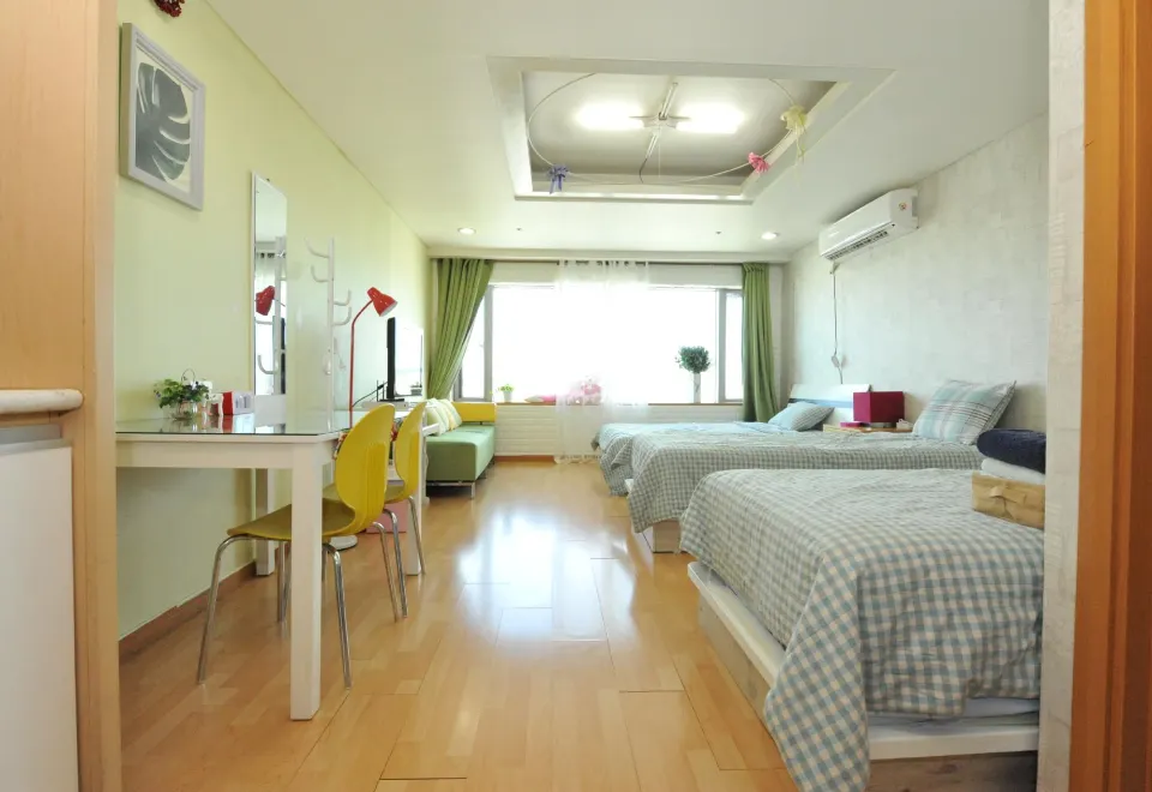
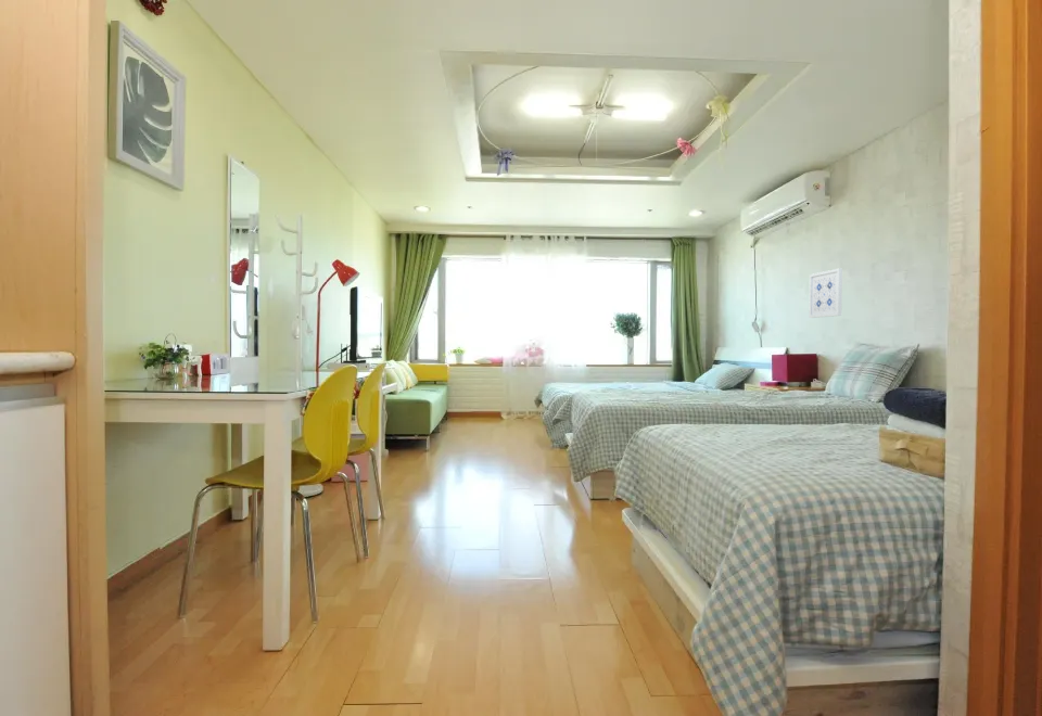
+ wall art (825, 294)
